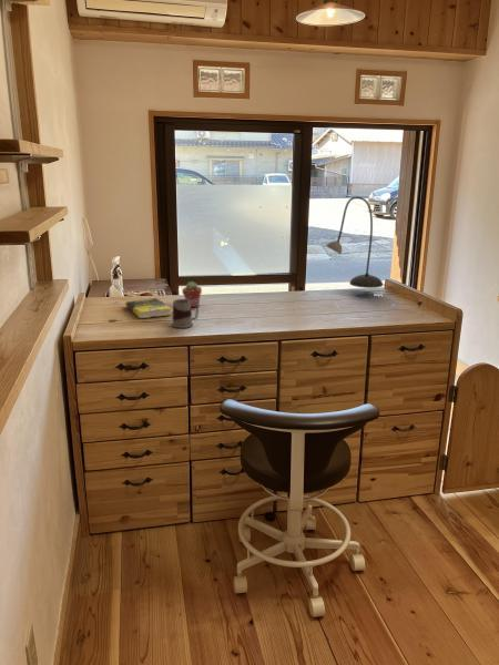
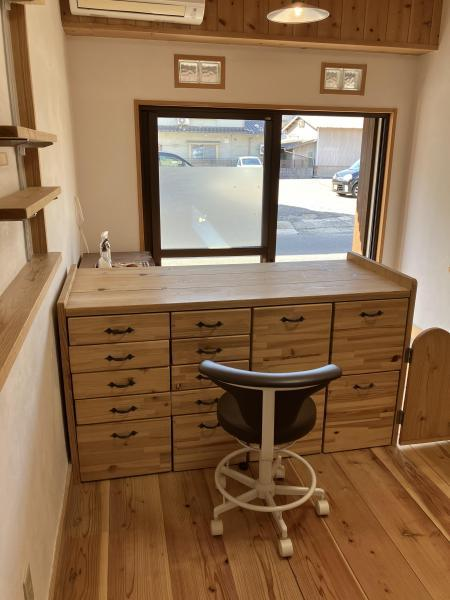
- potted succulent (192, 293)
- mug (185, 313)
- book (147, 307)
- desk lamp (369, 252)
